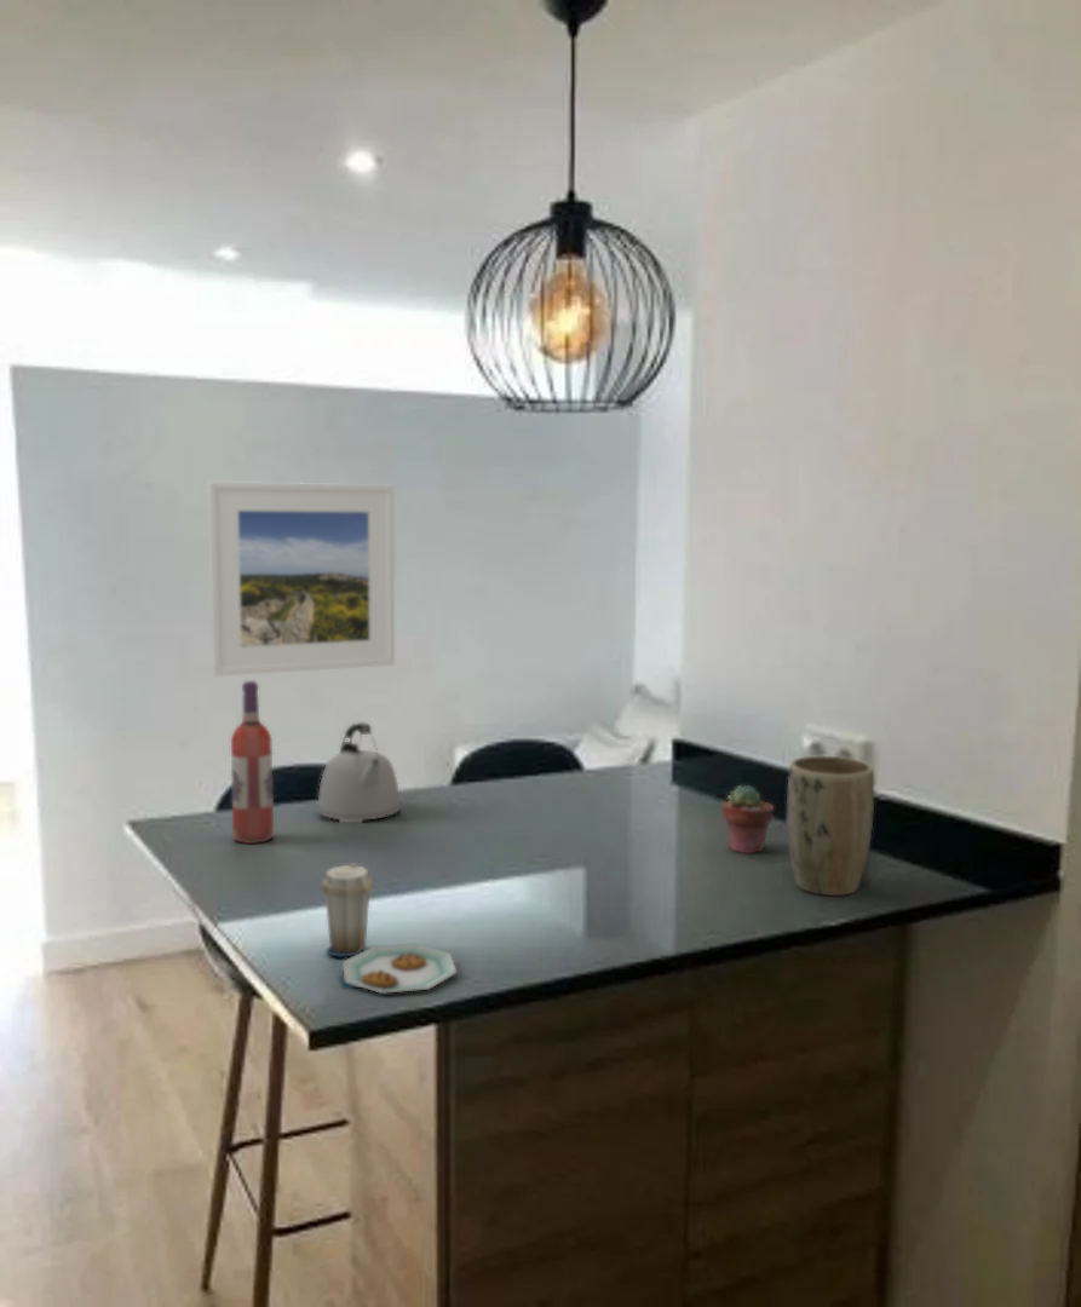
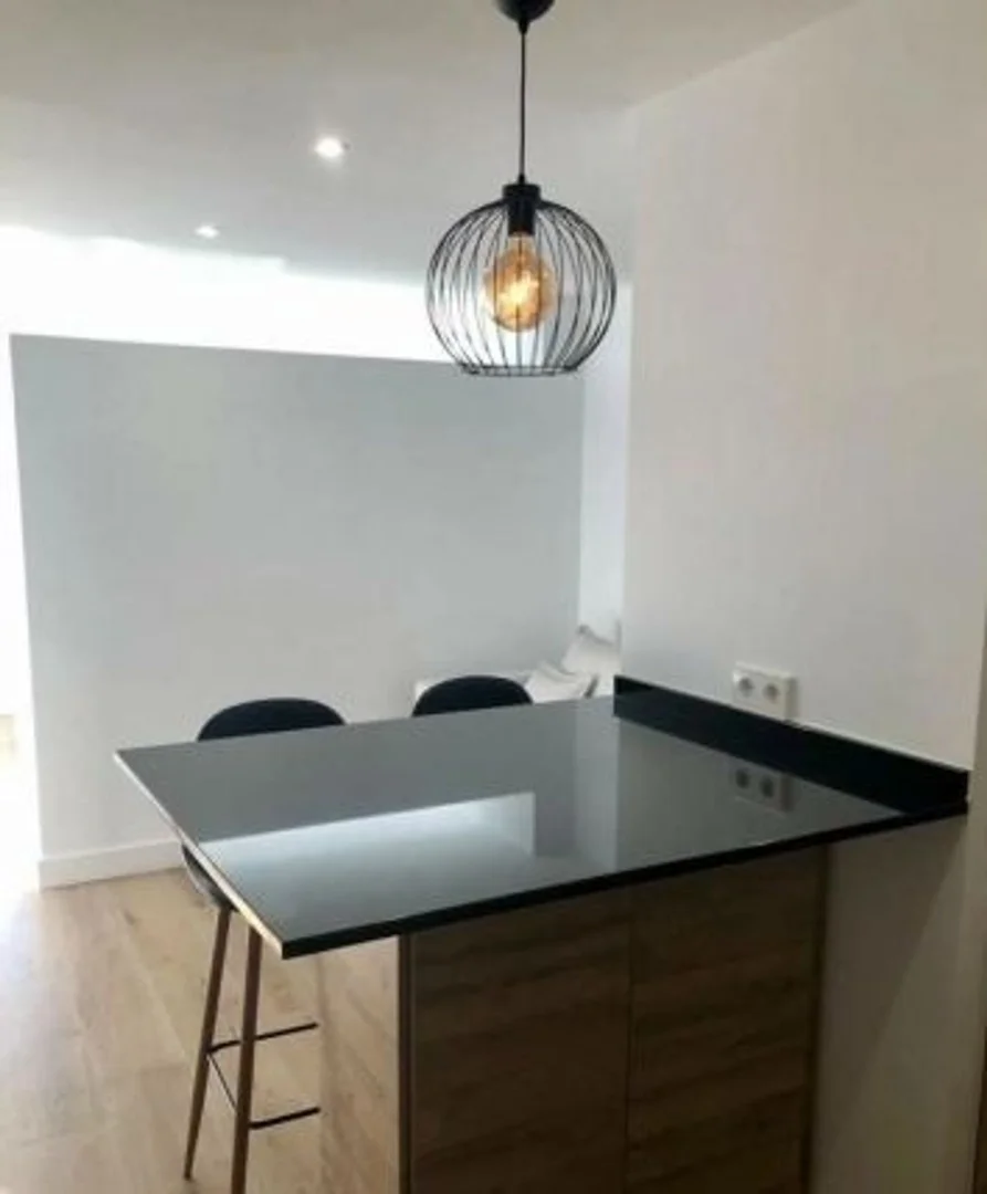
- plate (367, 921)
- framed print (305, 577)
- kettle (360, 766)
- wine bottle (252, 761)
- plant pot (828, 825)
- potted succulent (747, 817)
